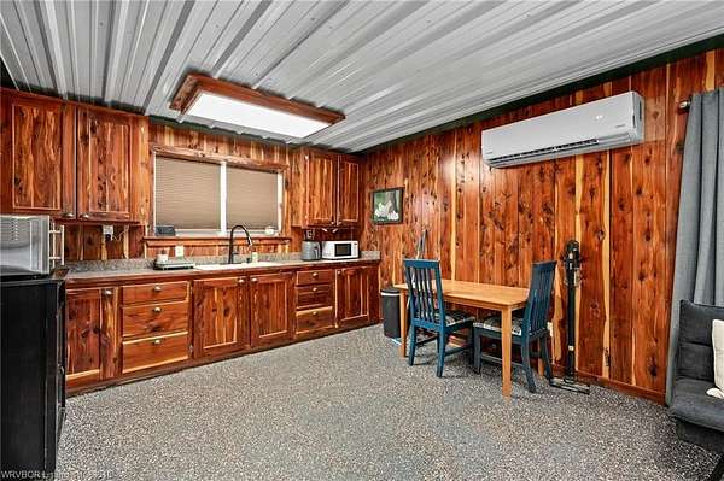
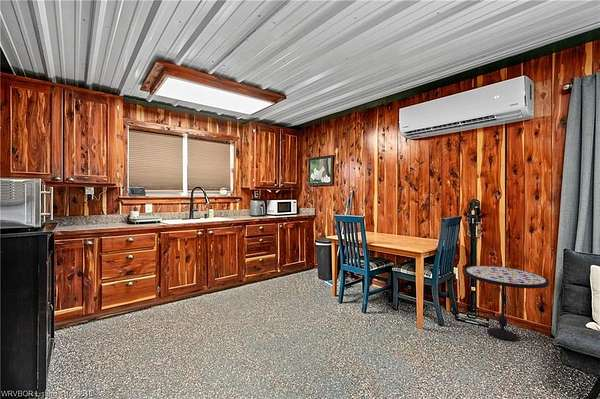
+ side table (503, 304)
